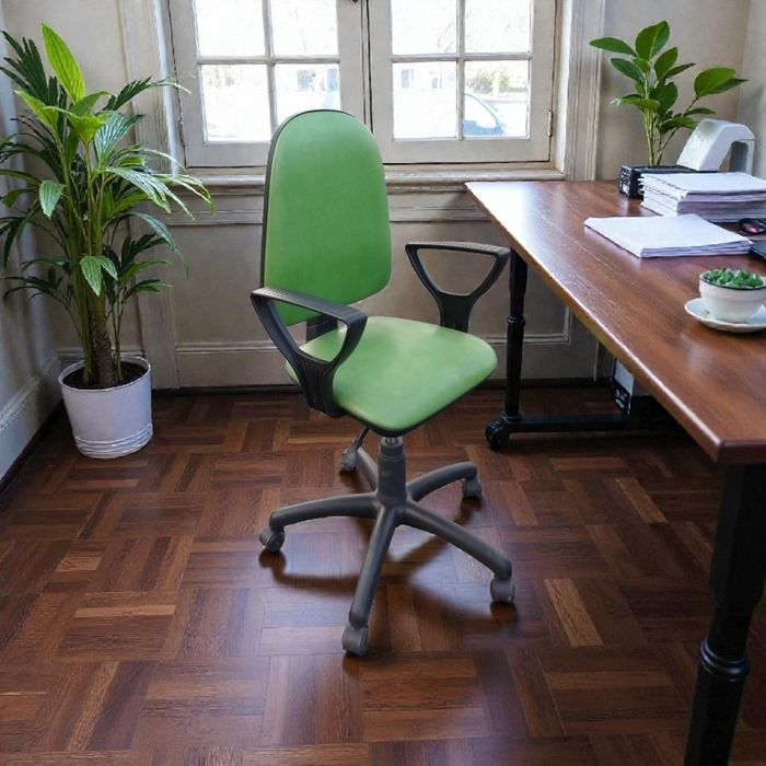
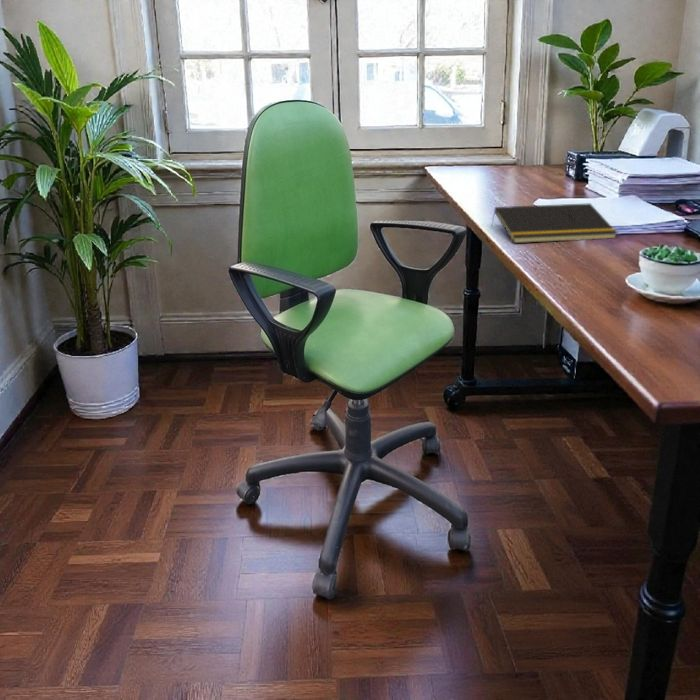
+ notepad (553, 222)
